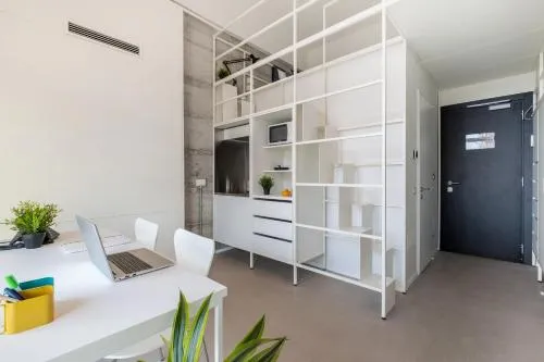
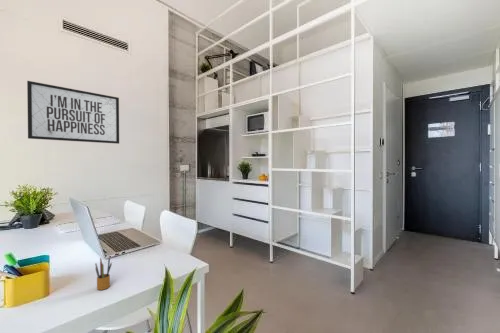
+ pencil box (103, 273)
+ mirror (78, 115)
